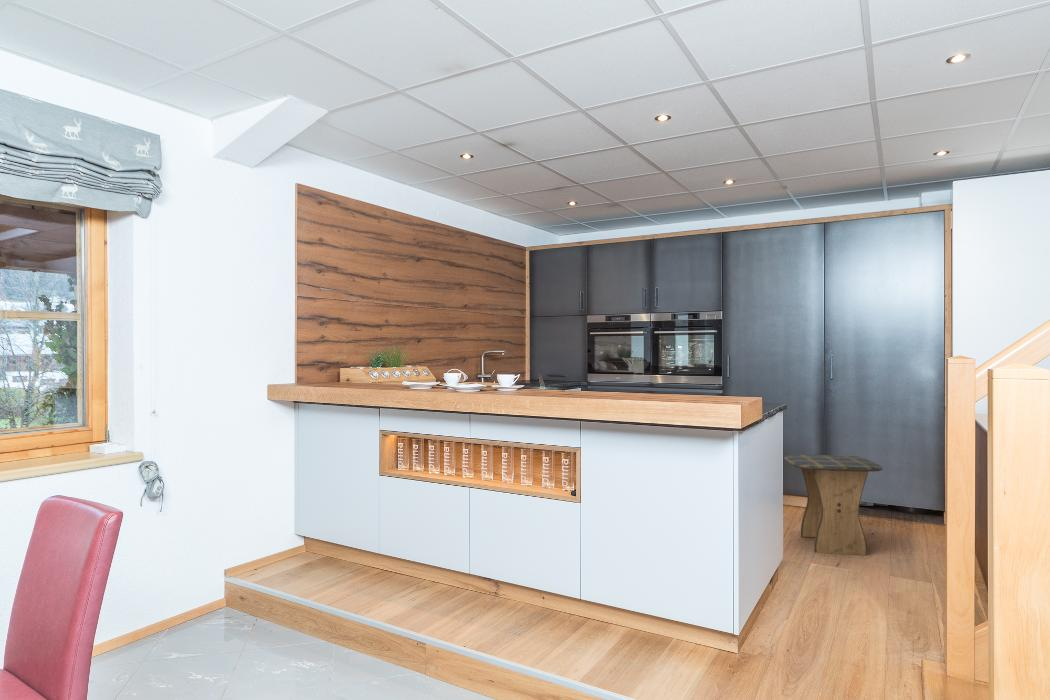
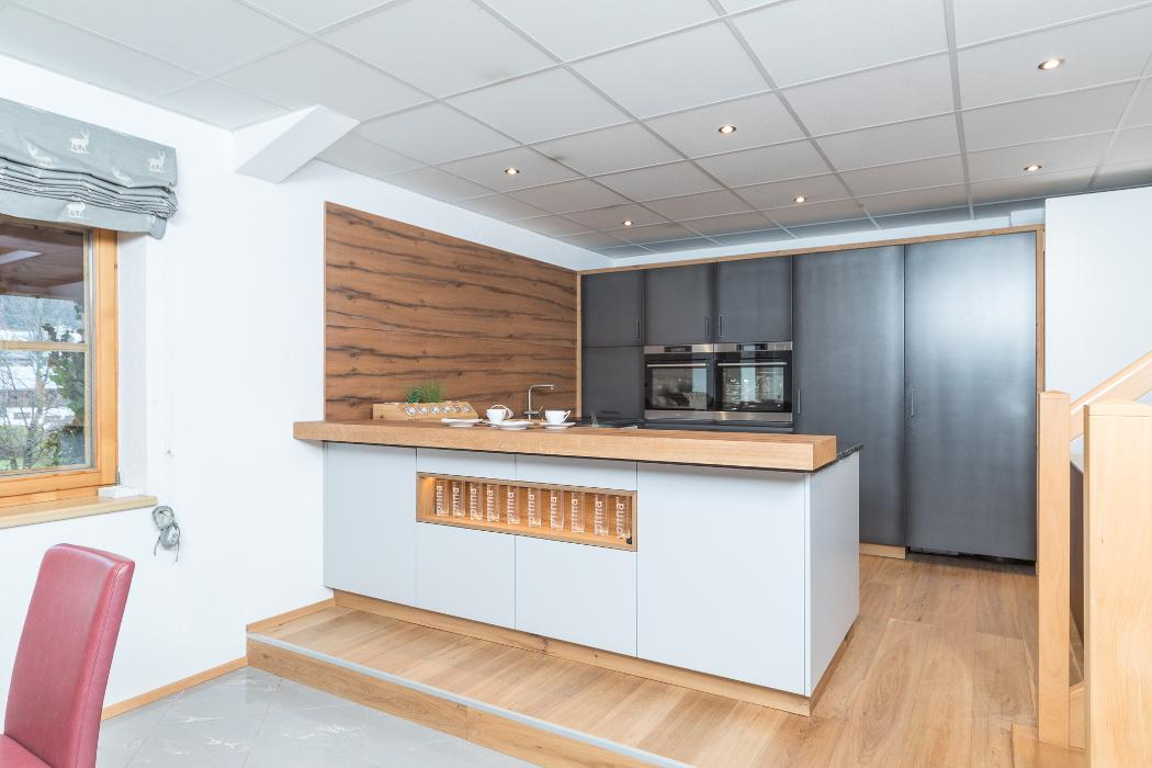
- stool (831, 502)
